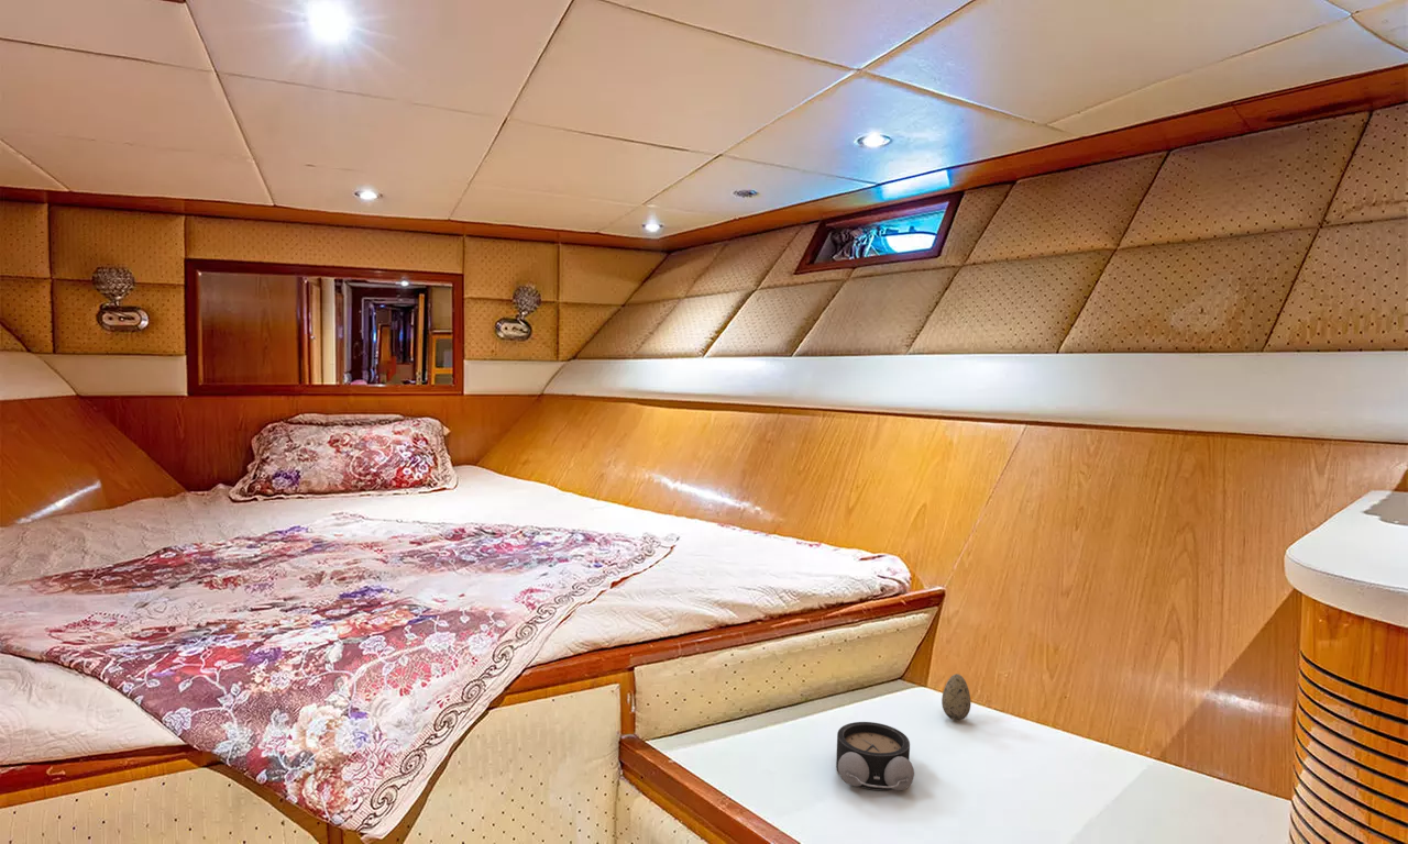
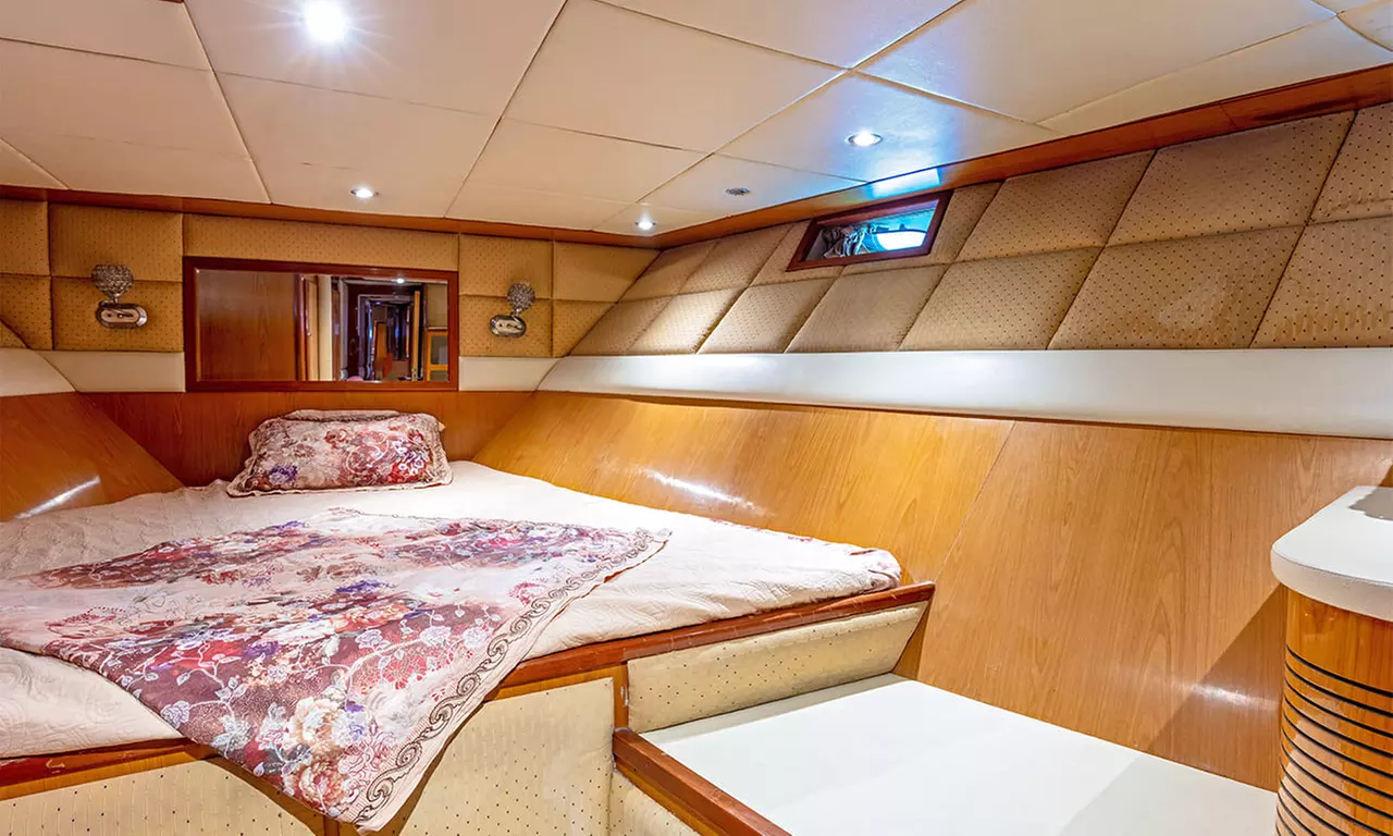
- decorative egg (956, 697)
- alarm clock (873, 759)
